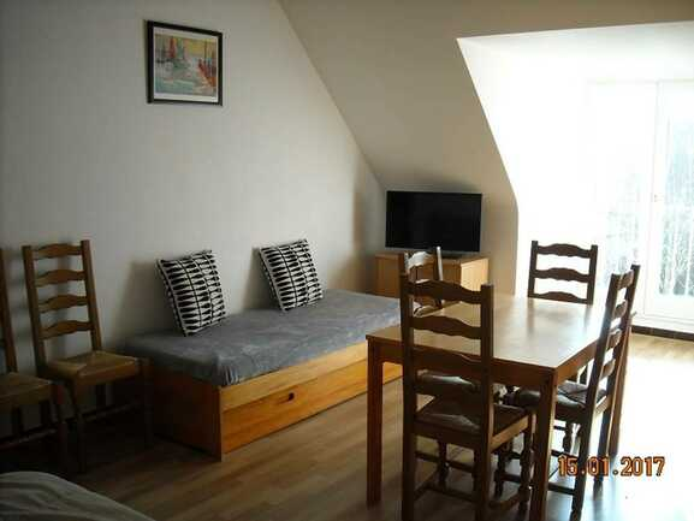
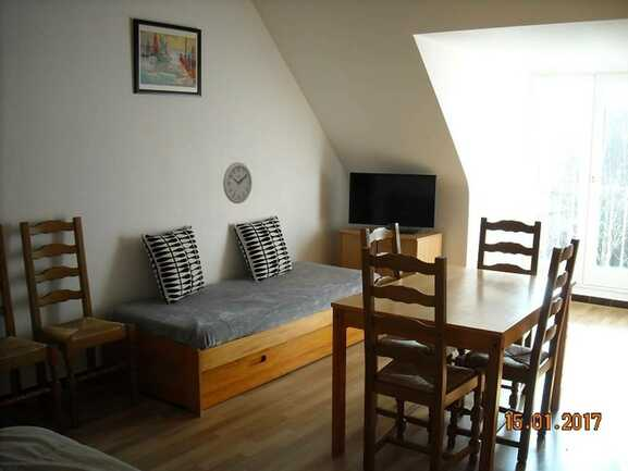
+ wall clock (238, 183)
